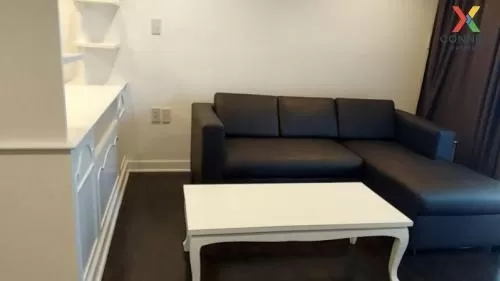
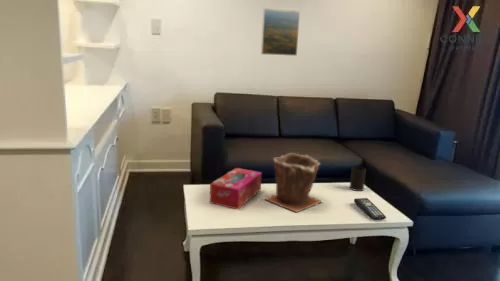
+ tissue box (236, 187)
+ remote control (369, 207)
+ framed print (280, 32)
+ plant pot (295, 180)
+ cup (357, 178)
